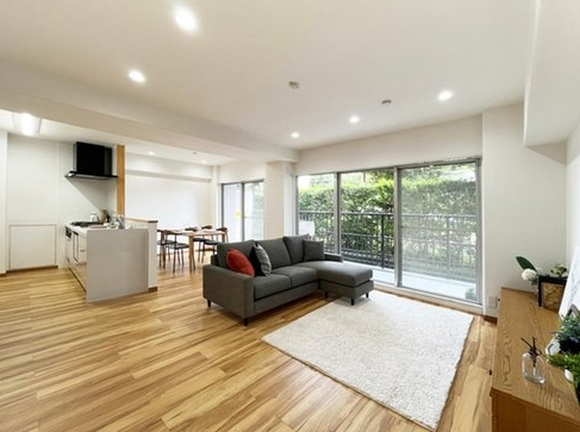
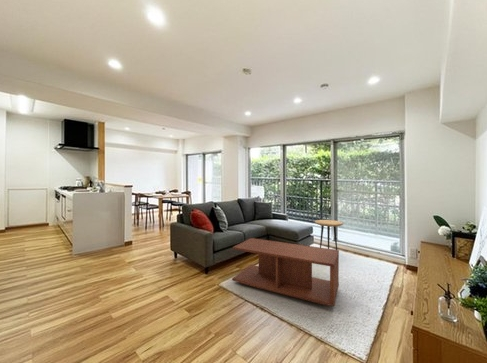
+ coffee table (284, 267)
+ side table (328, 237)
